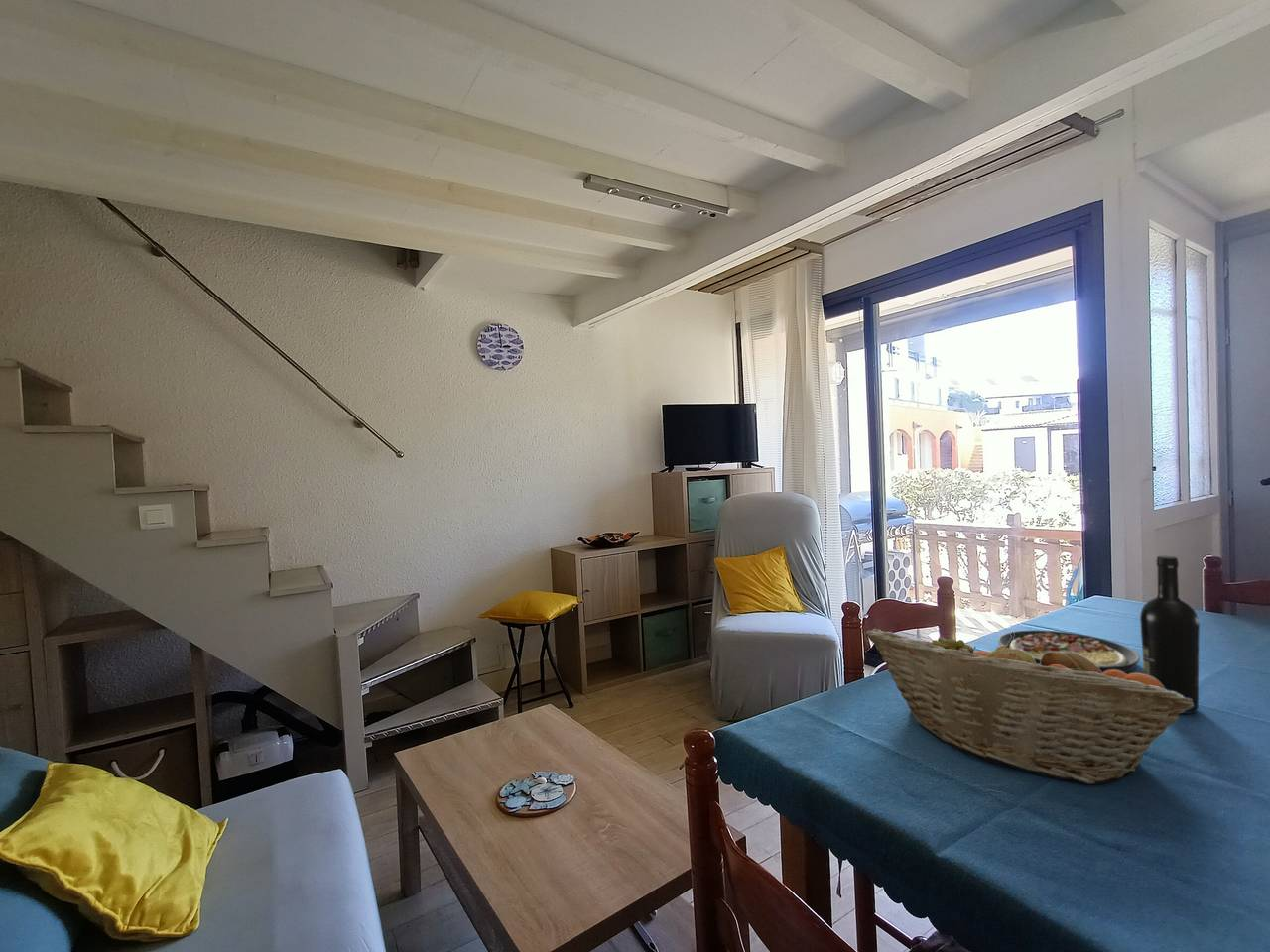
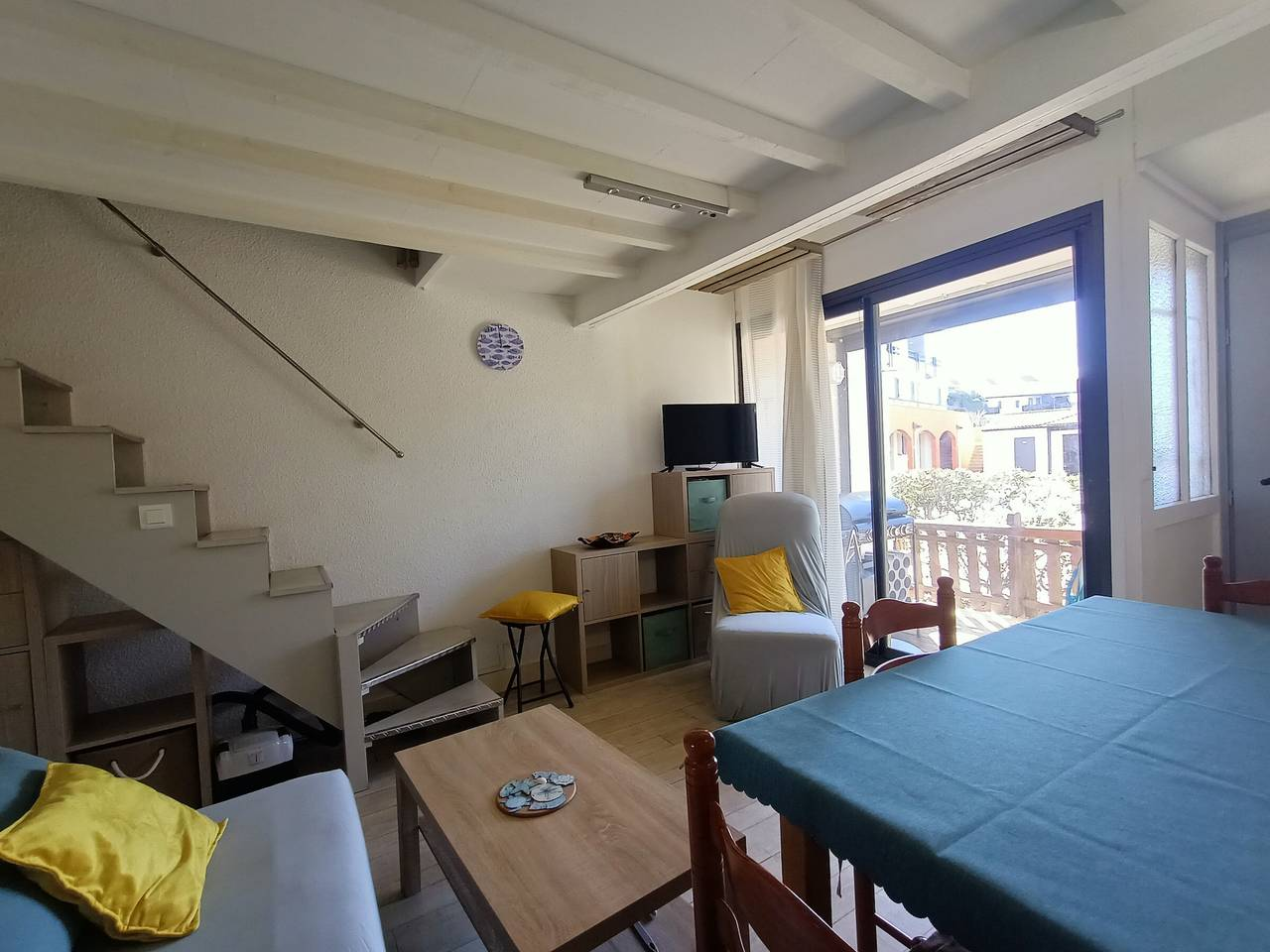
- wine bottle (1169, 632)
- fruit basket (1005, 682)
- plate (1065, 649)
